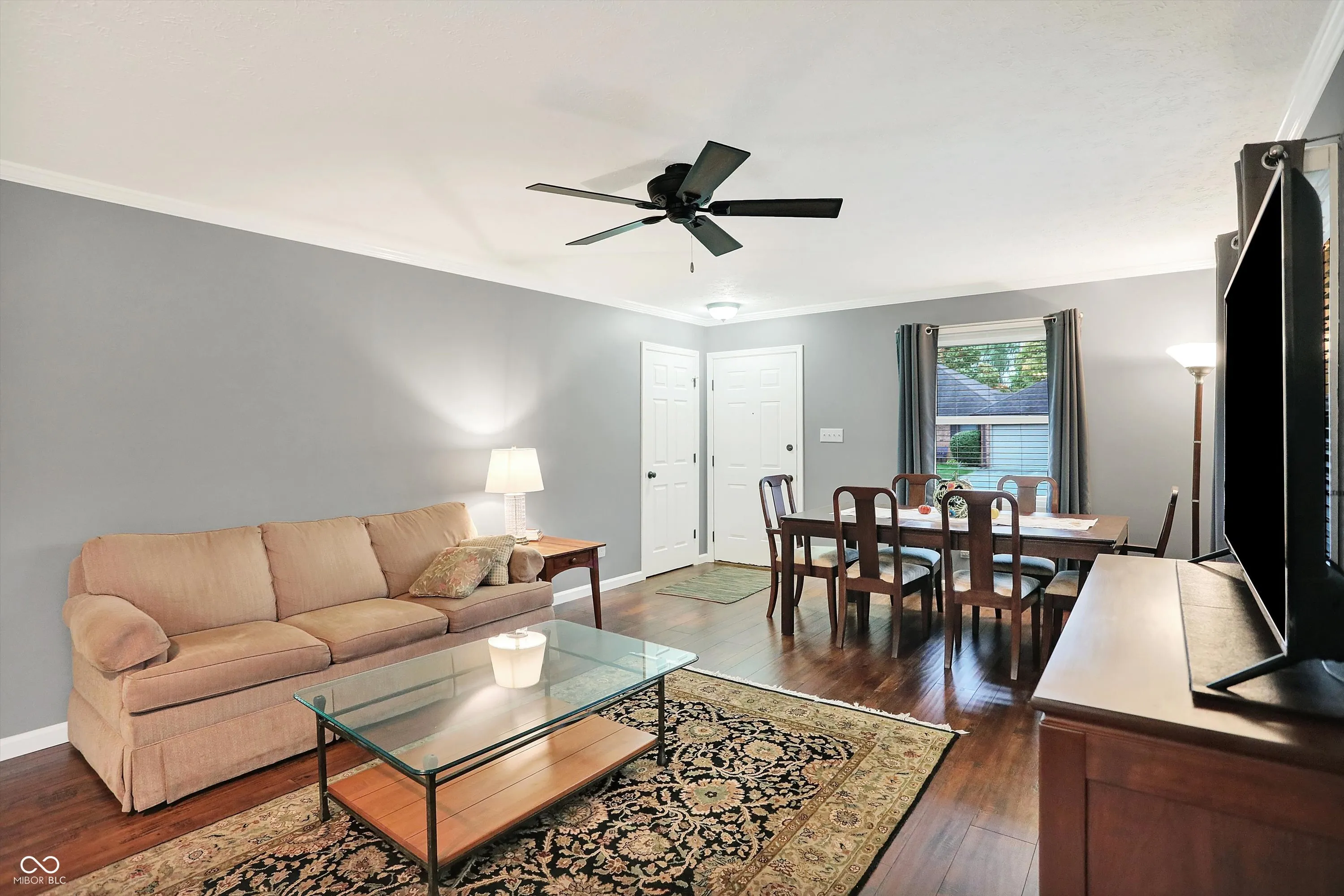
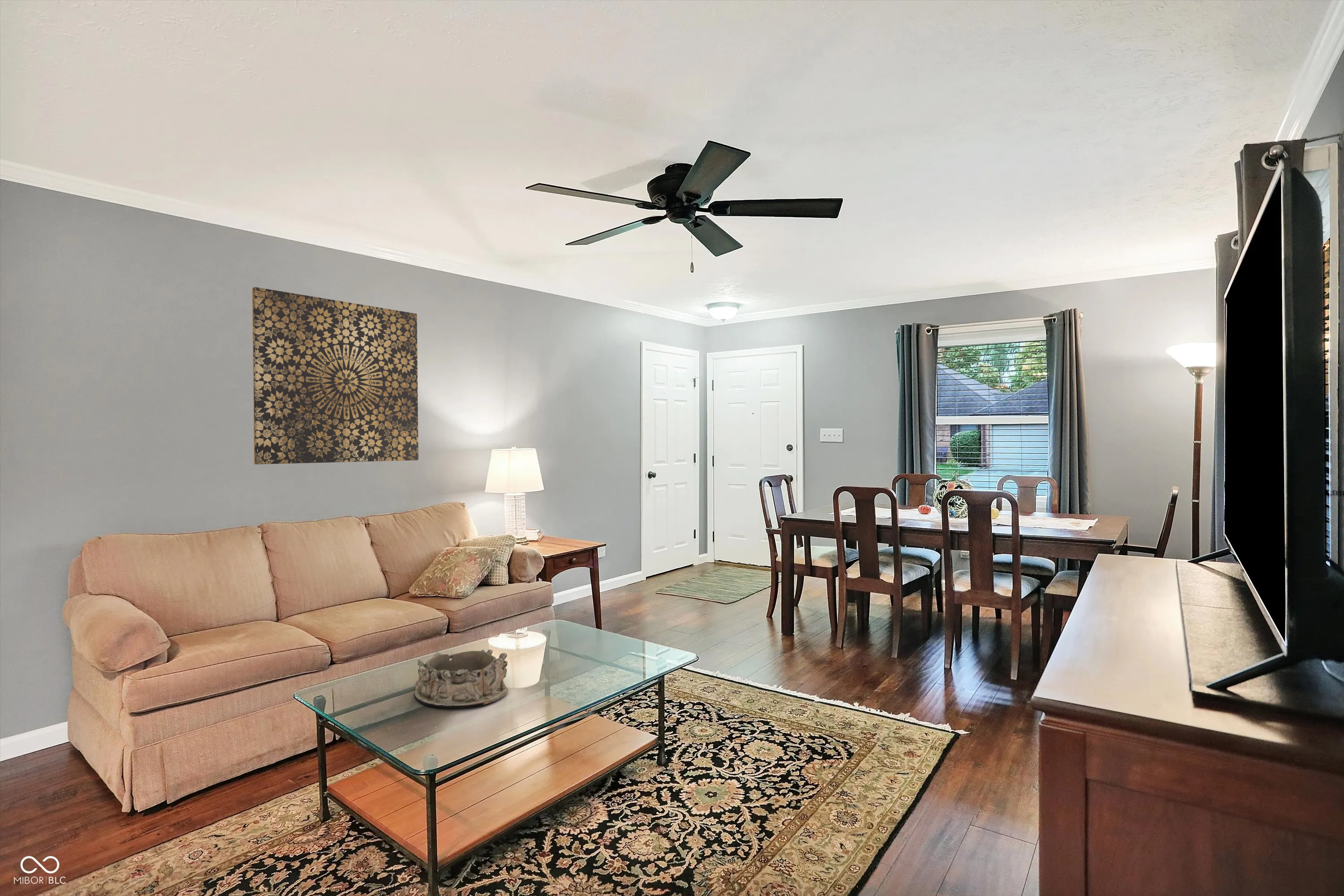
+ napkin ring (461, 674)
+ wall art (343, 382)
